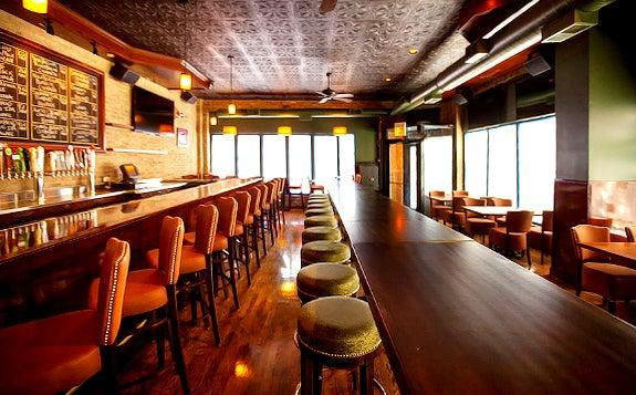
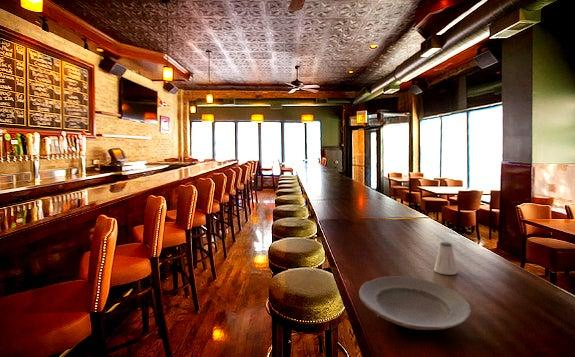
+ plate (411, 306)
+ saltshaker (445, 257)
